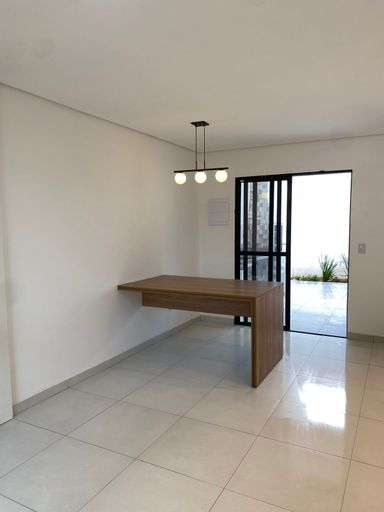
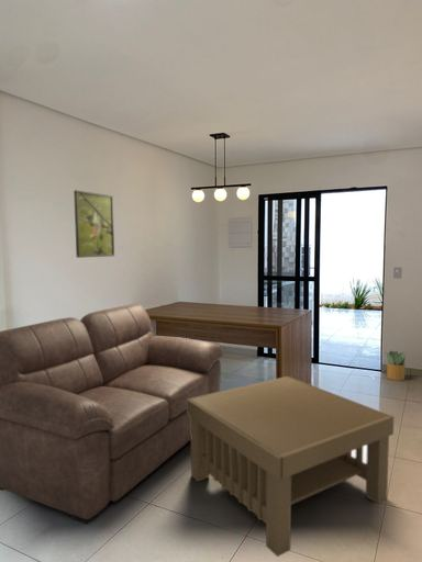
+ potted plant (395, 364)
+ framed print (95, 225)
+ sofa (115, 383)
+ coffee table (284, 447)
